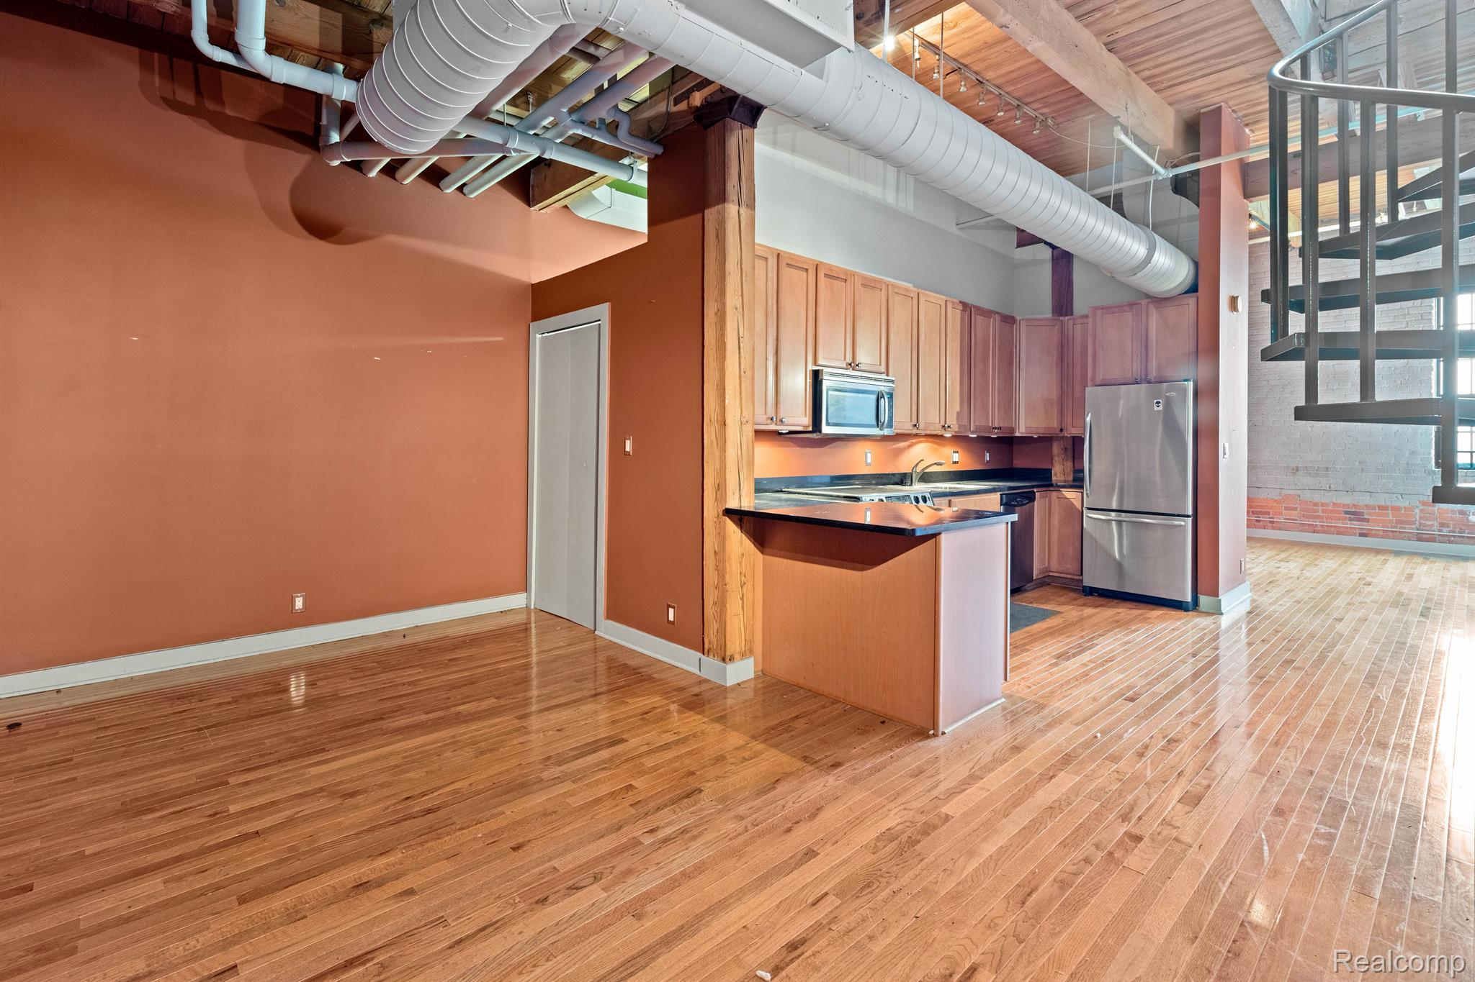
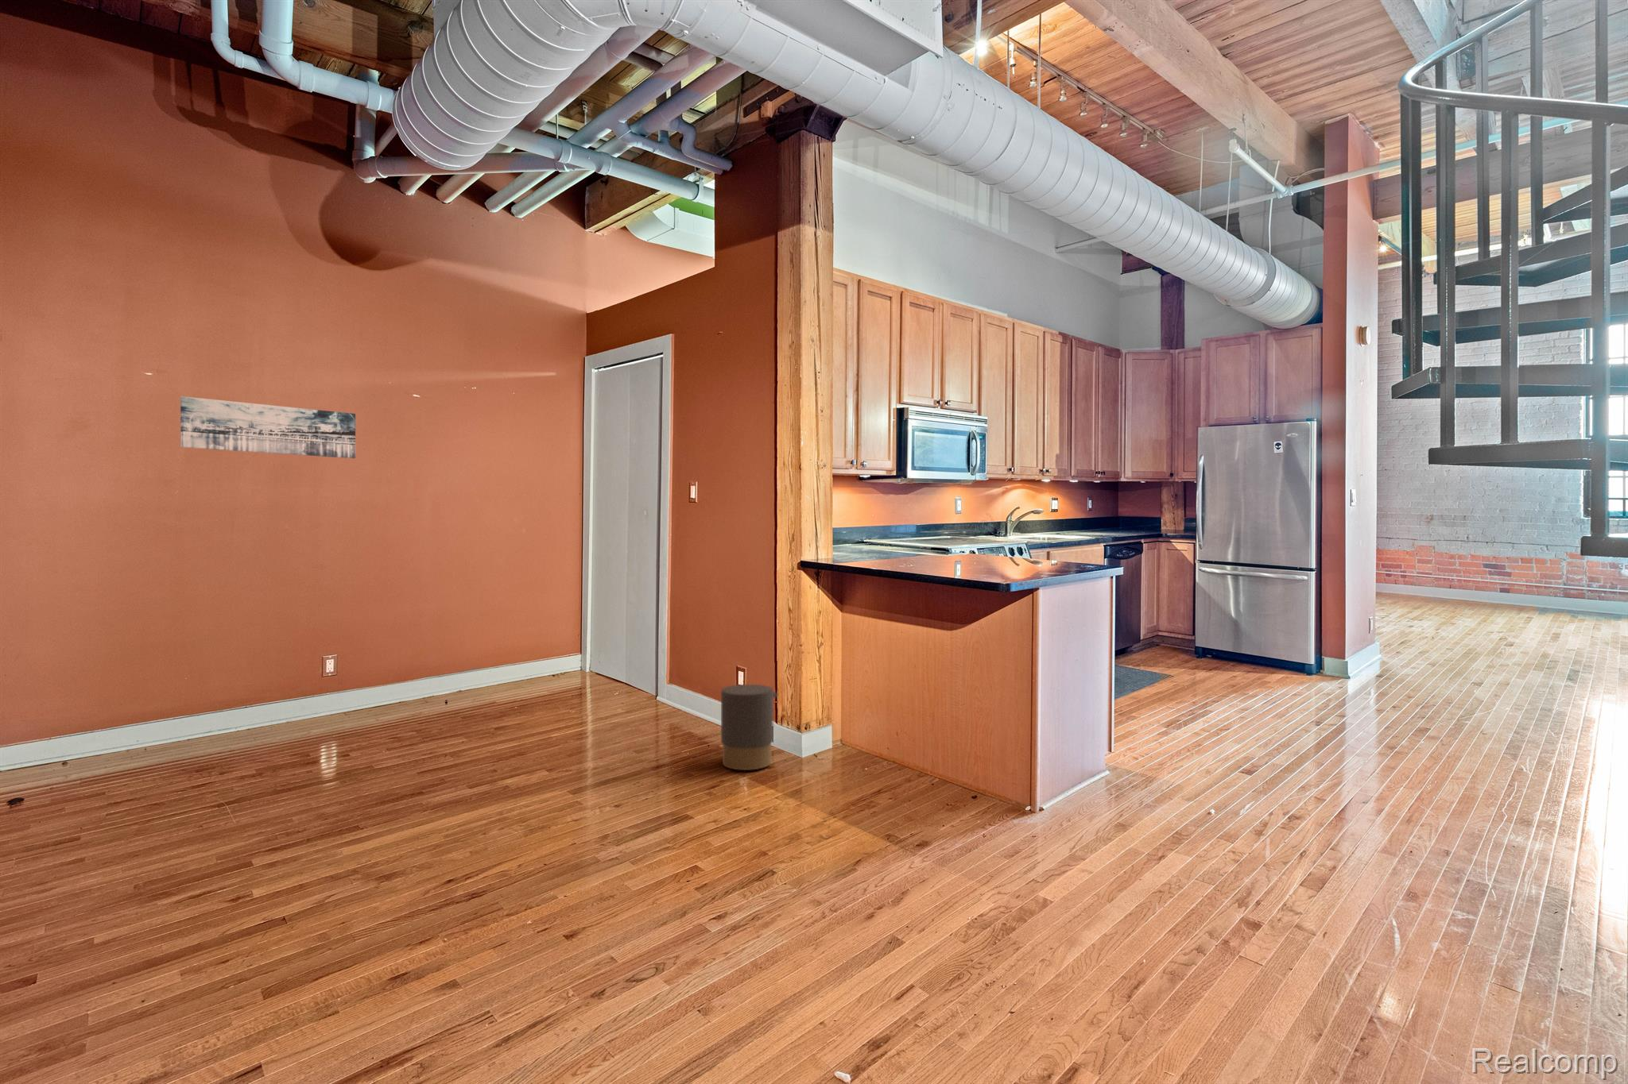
+ wall art (272, 428)
+ trash can (749, 722)
